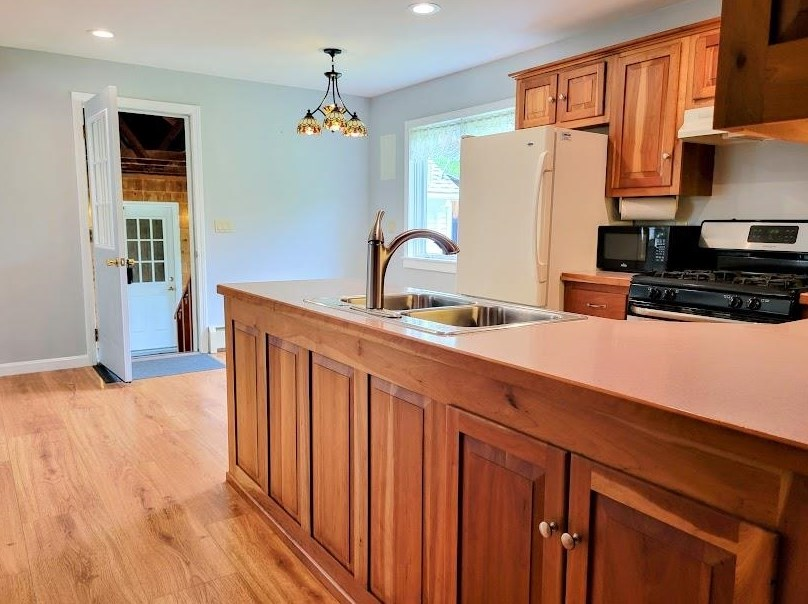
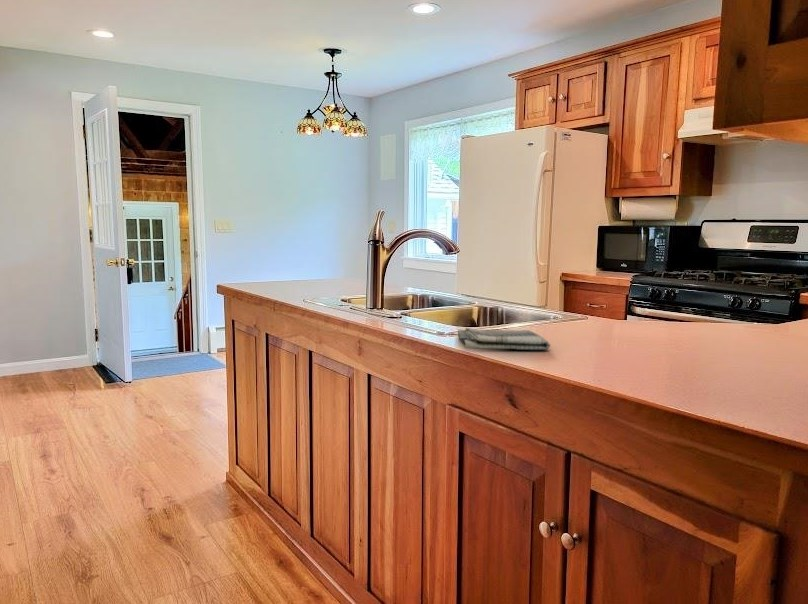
+ dish towel (499, 336)
